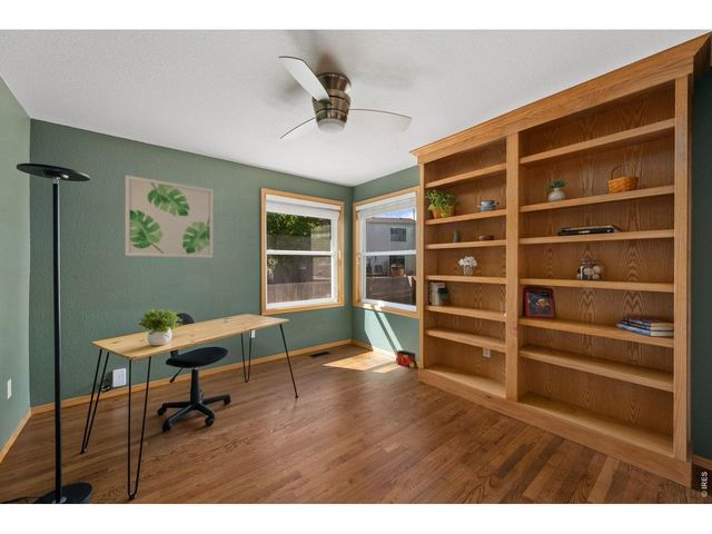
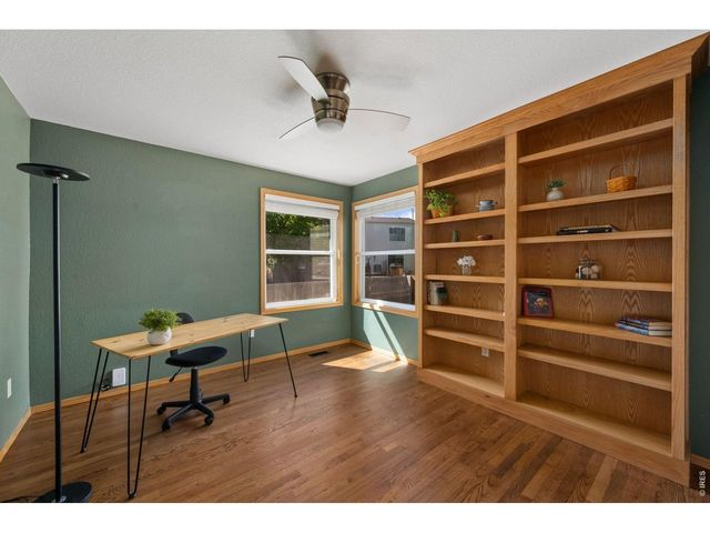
- bag (405, 358)
- wall art (172, 219)
